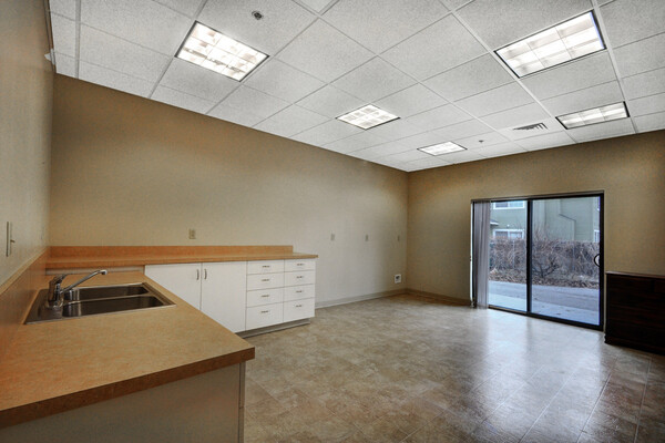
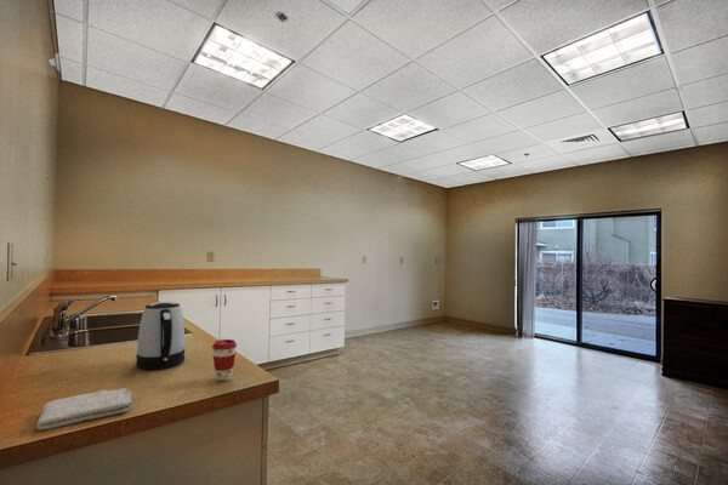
+ coffee cup (223, 359)
+ kettle (163, 333)
+ washcloth (87, 405)
